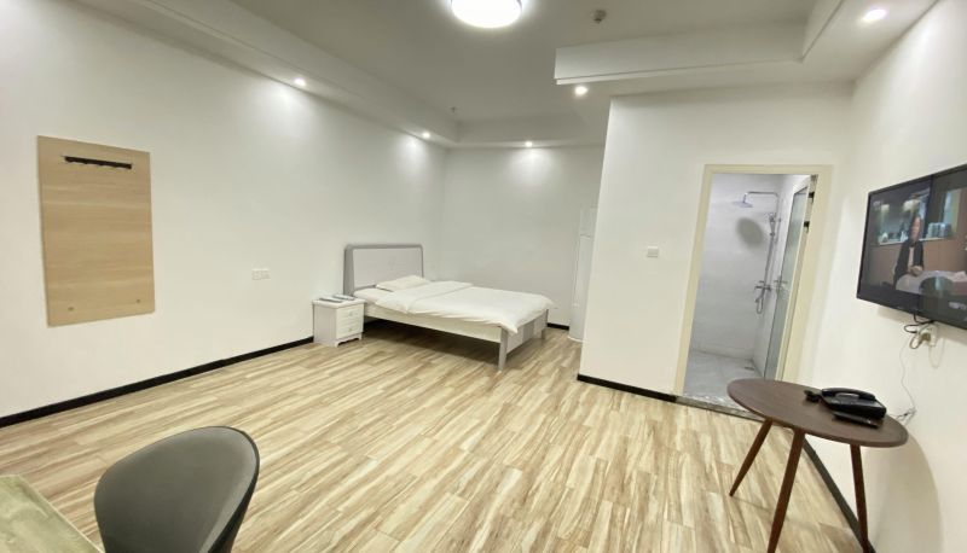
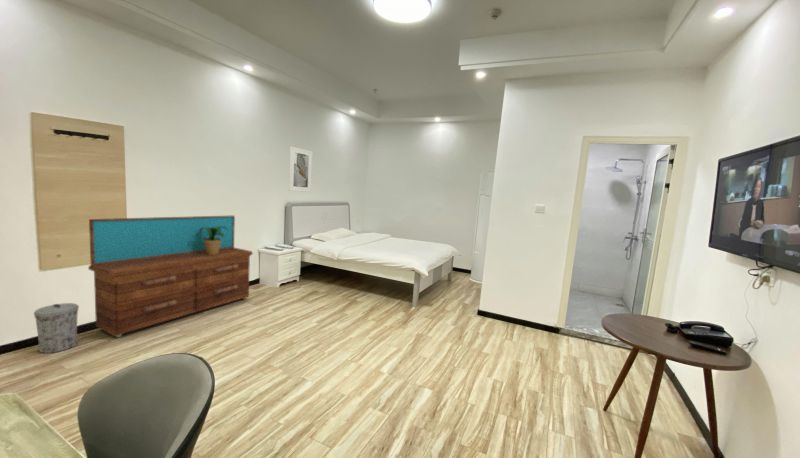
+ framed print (301, 170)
+ potted plant (212, 238)
+ trash can (57, 326)
+ dresser (185, 266)
